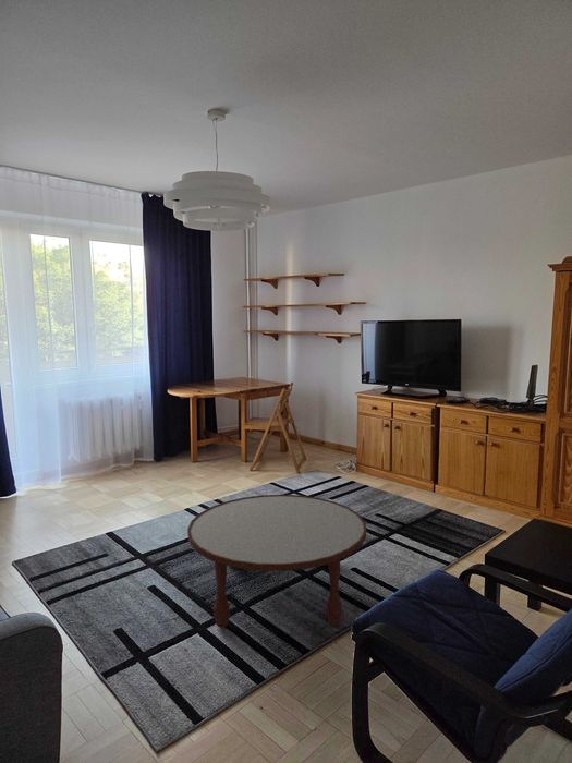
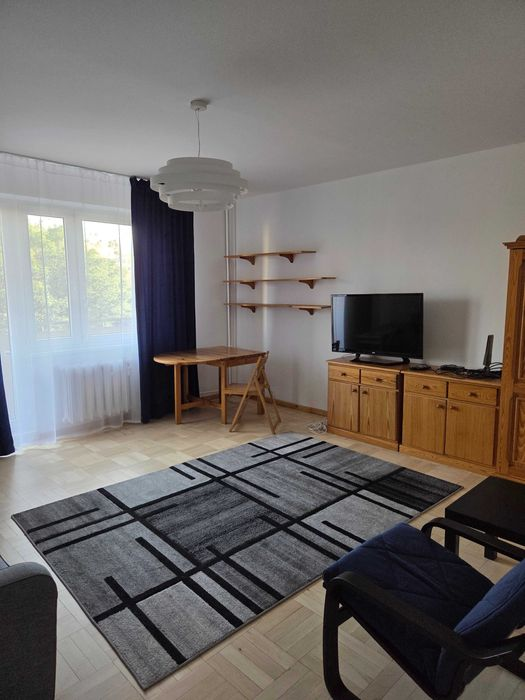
- coffee table (278, 557)
